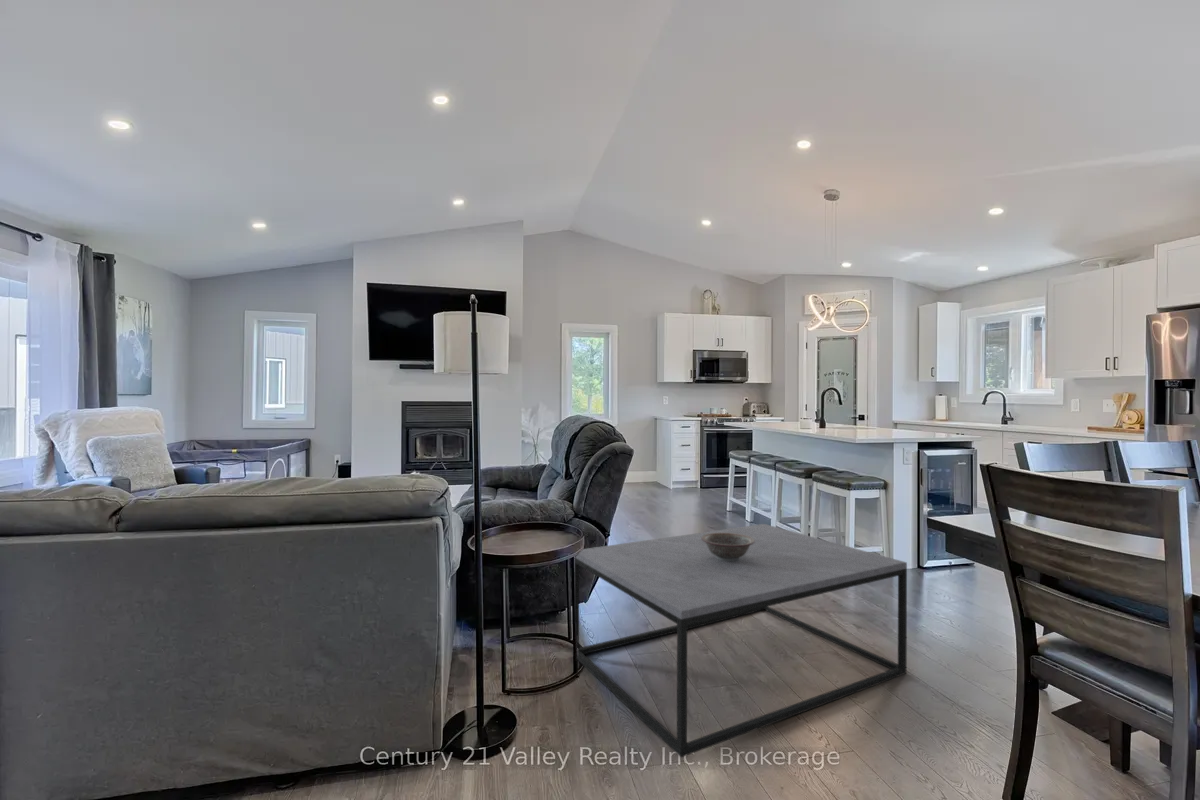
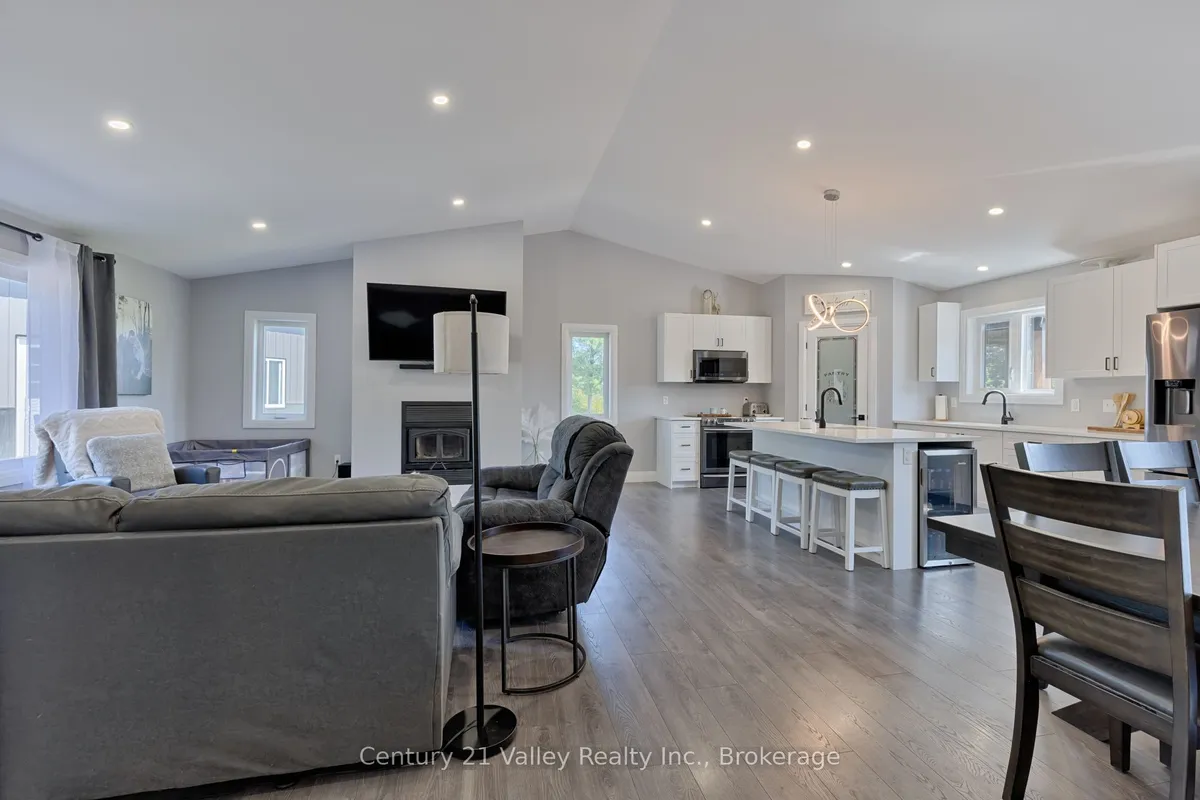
- coffee table (733, 609)
- decorative bowl (727, 548)
